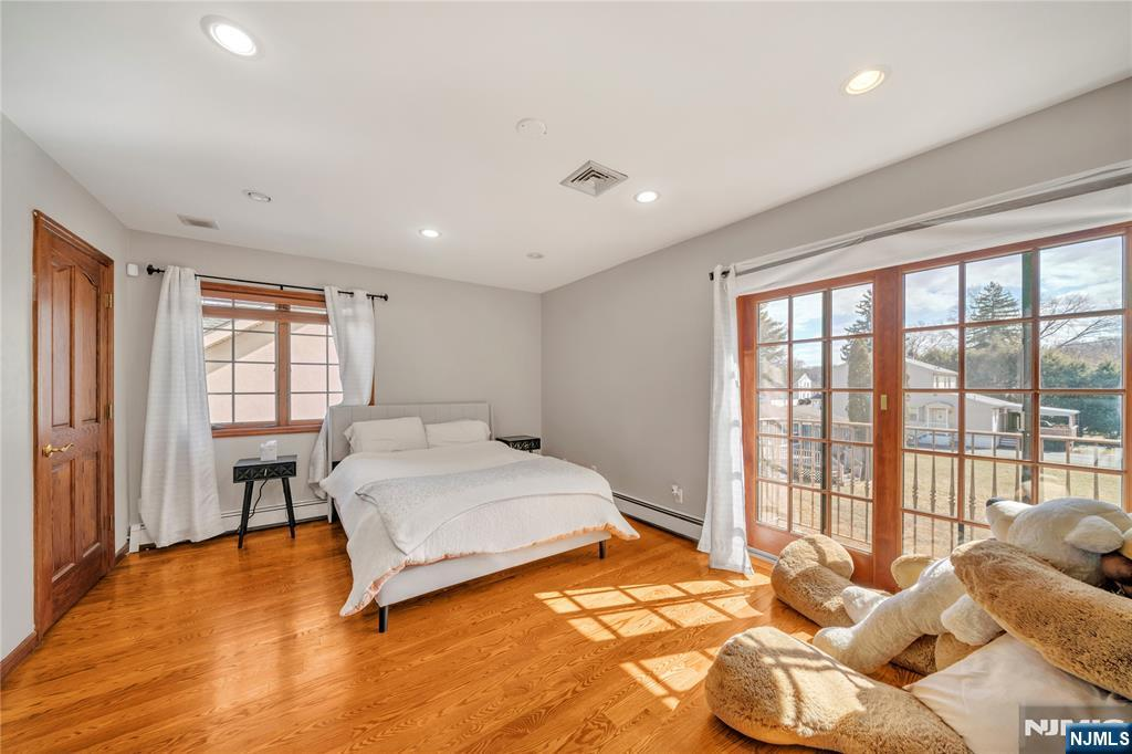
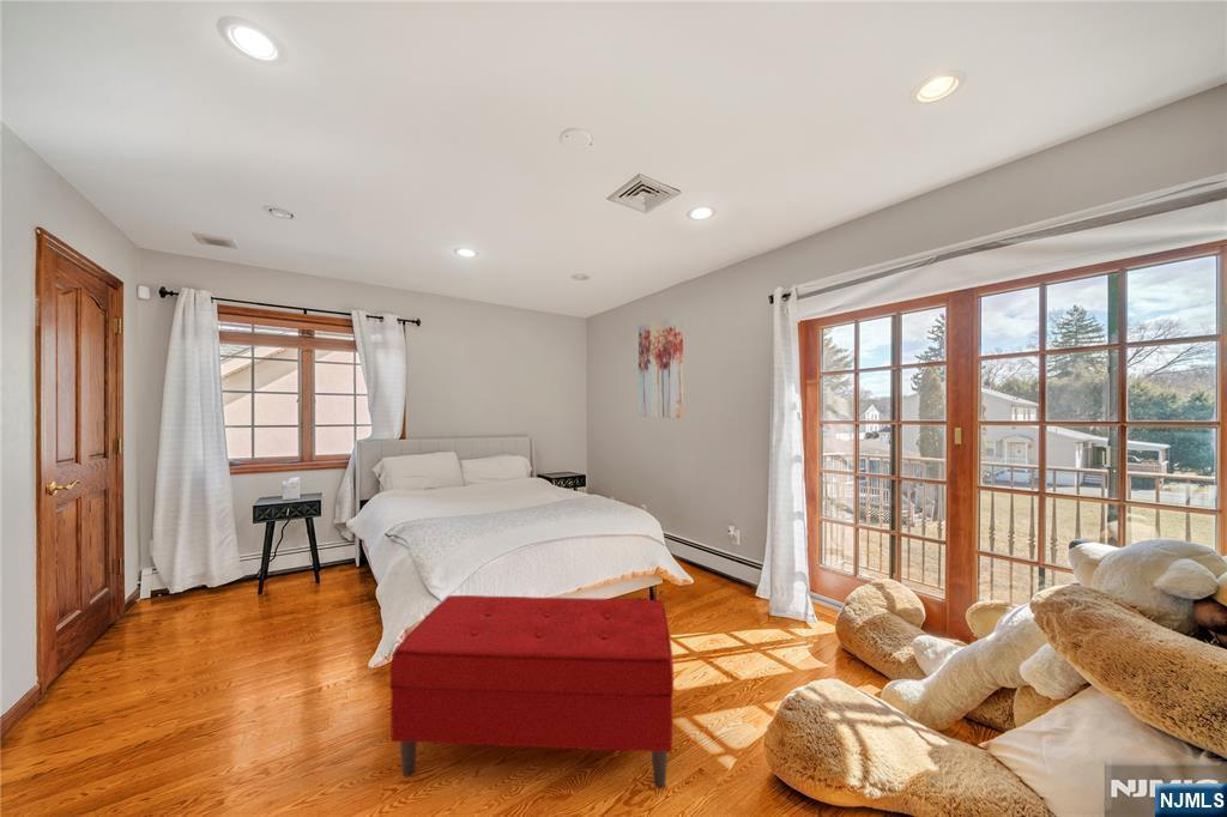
+ wall art (659, 369)
+ bench (543, 680)
